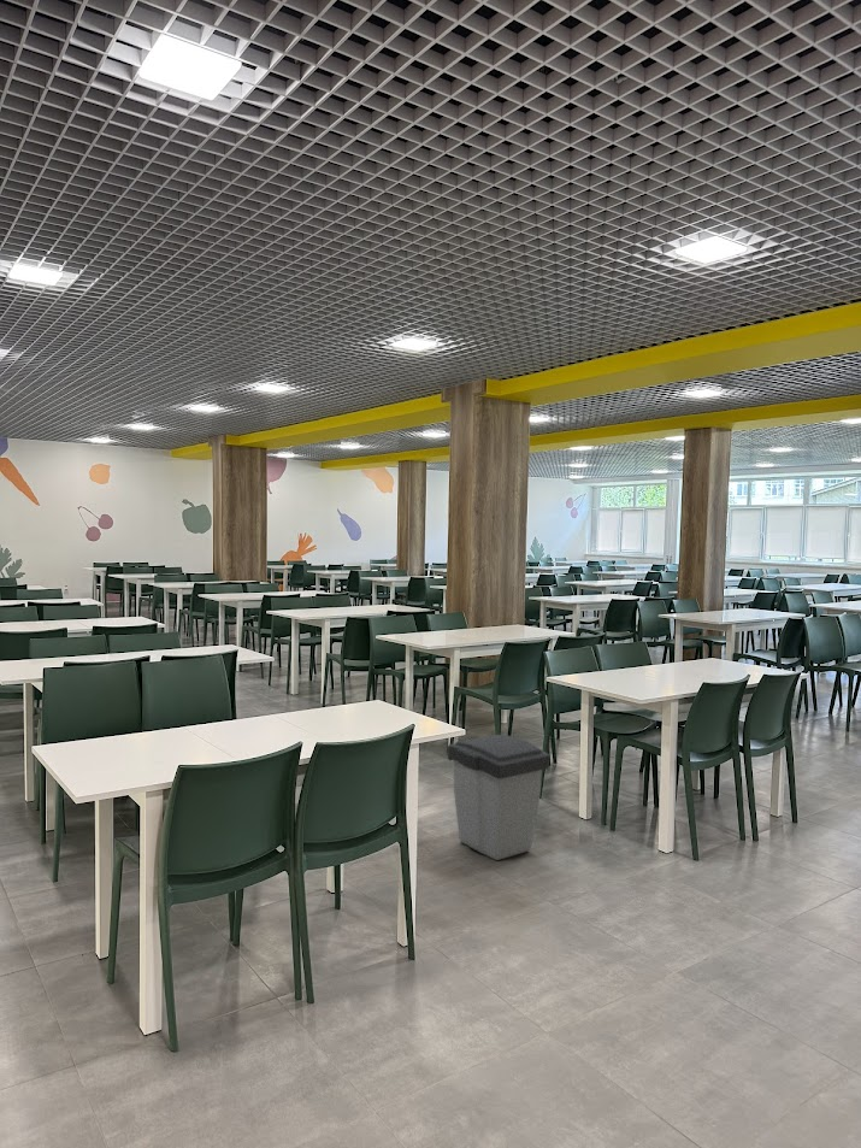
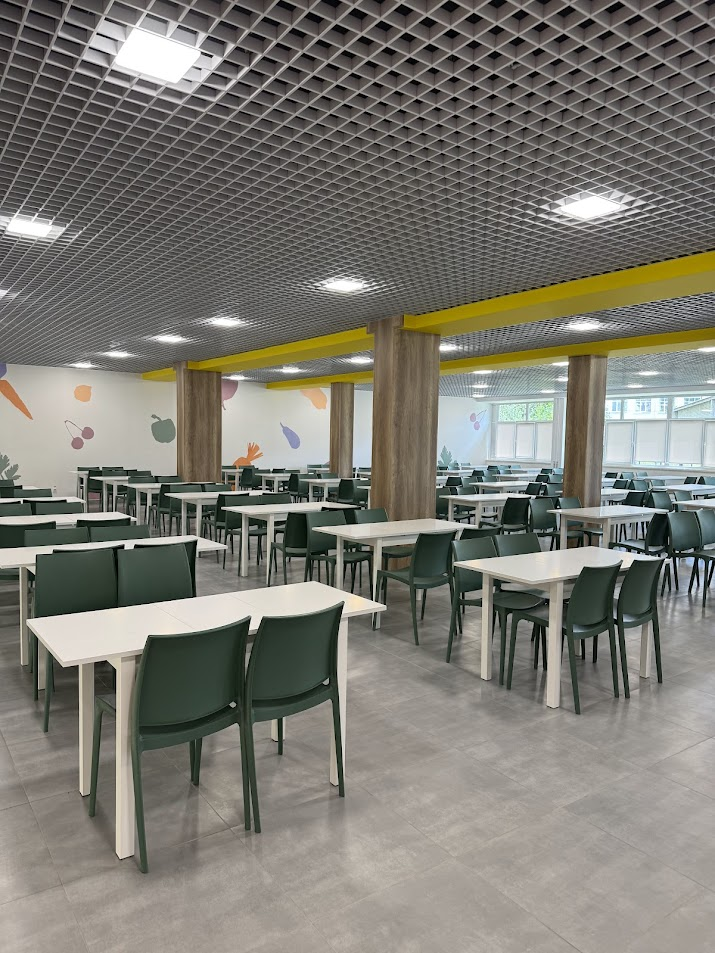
- trash can (494, 795)
